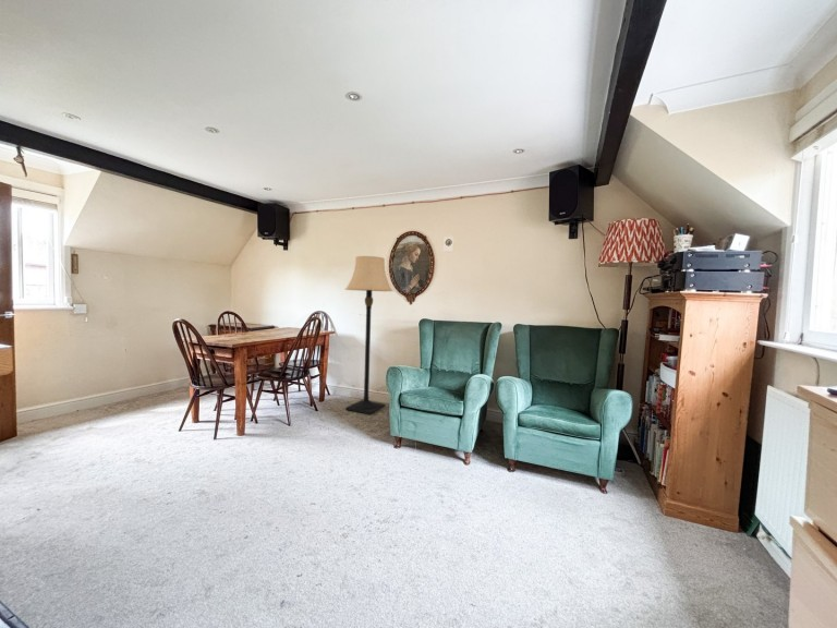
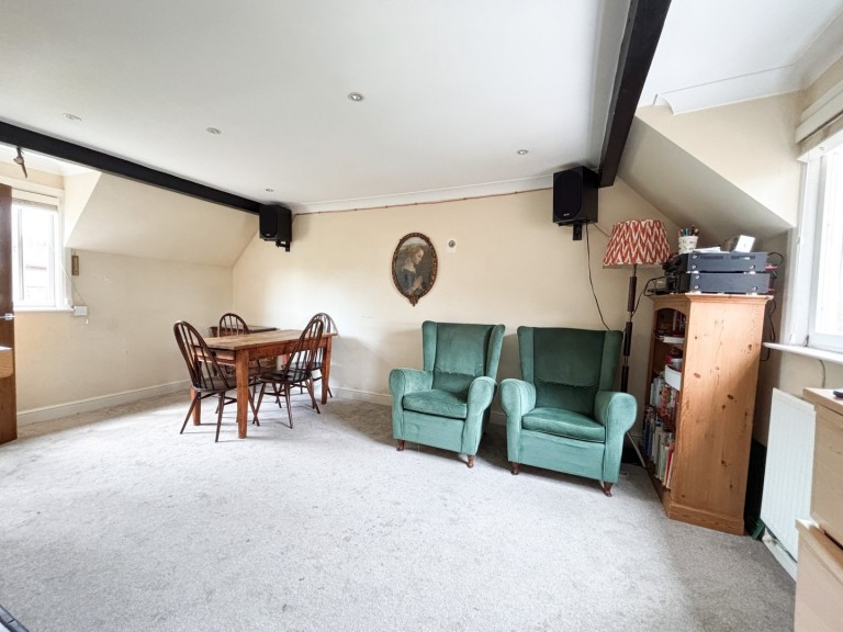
- lamp (367, 334)
